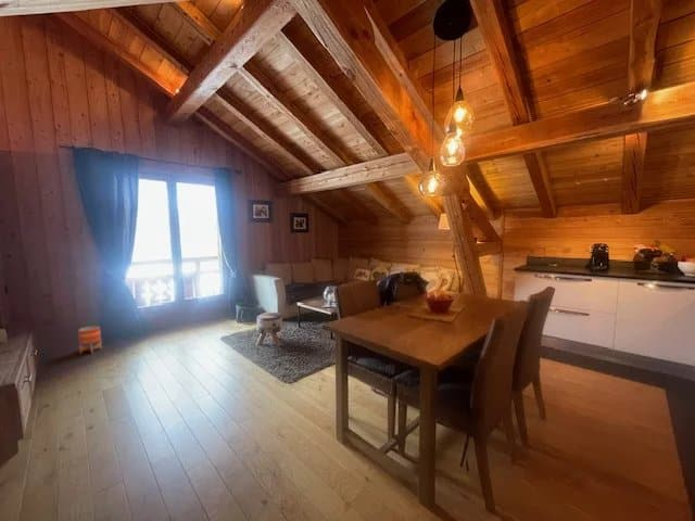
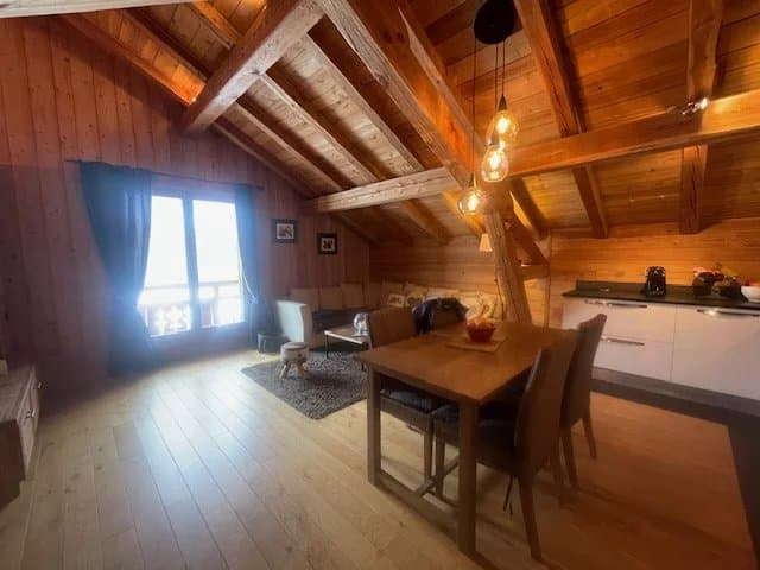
- planter (90, 339)
